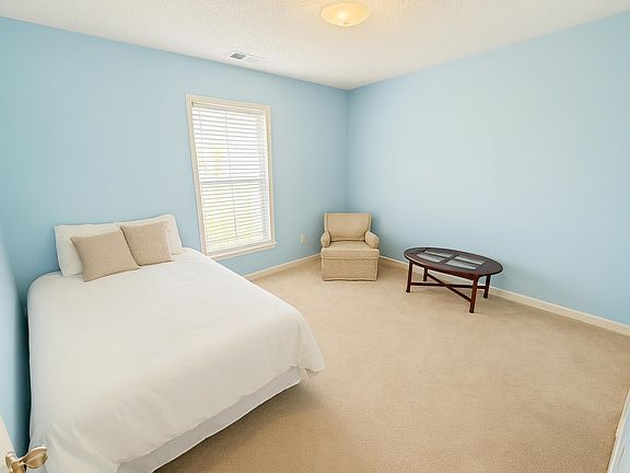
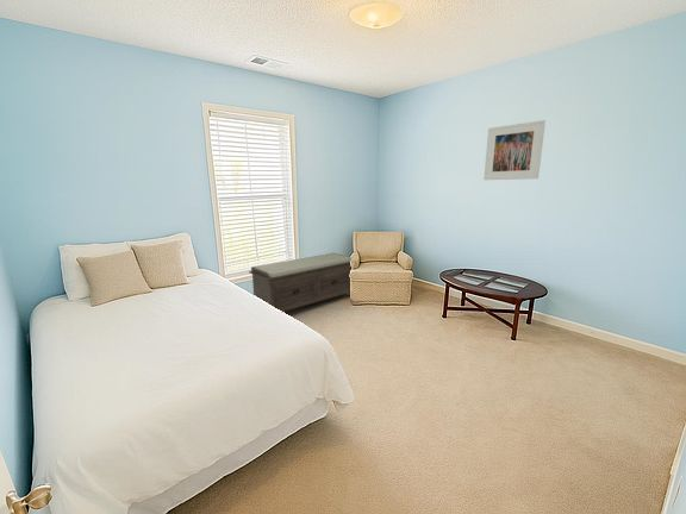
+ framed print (512, 152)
+ bench (306, 283)
